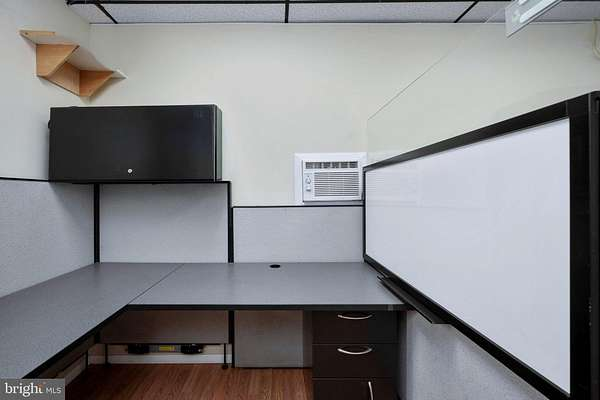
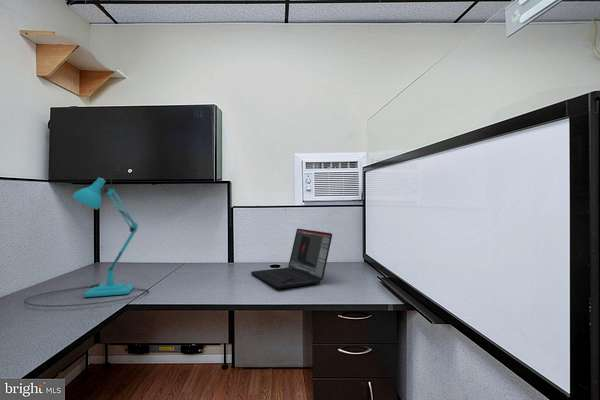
+ laptop (291, 255)
+ desk lamp (94, 208)
